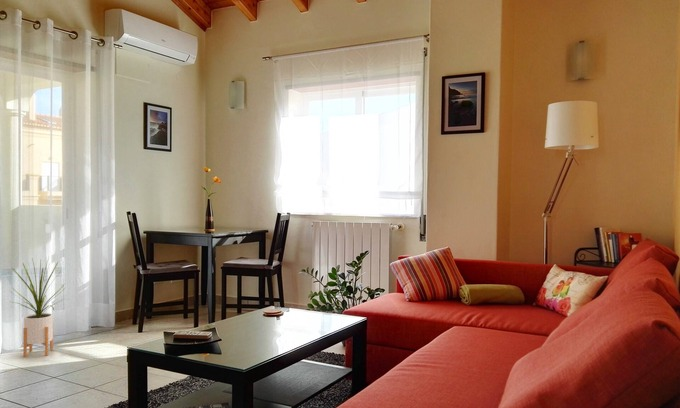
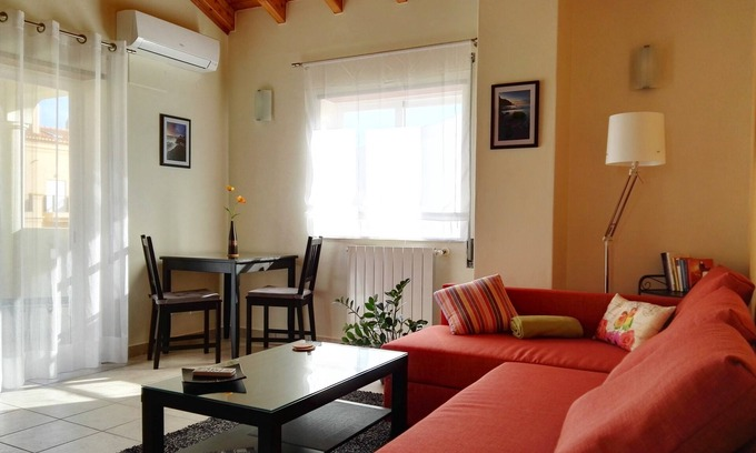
- house plant (38, 303)
